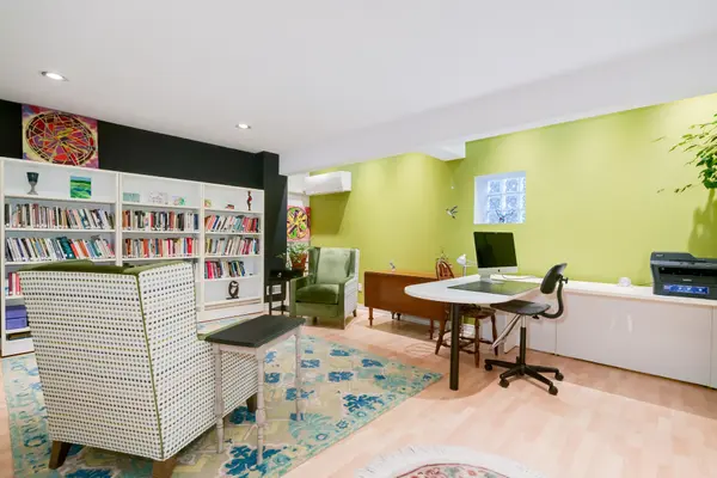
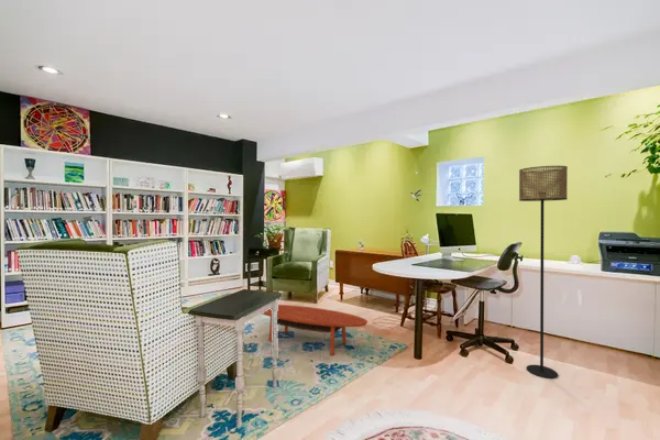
+ floor lamp (541, 271)
+ coffee table (307, 328)
